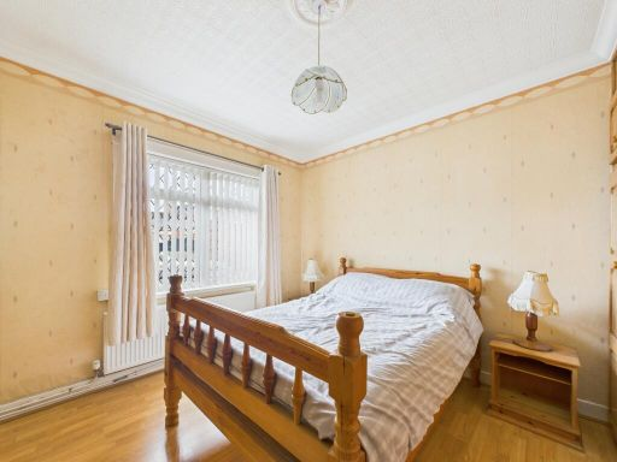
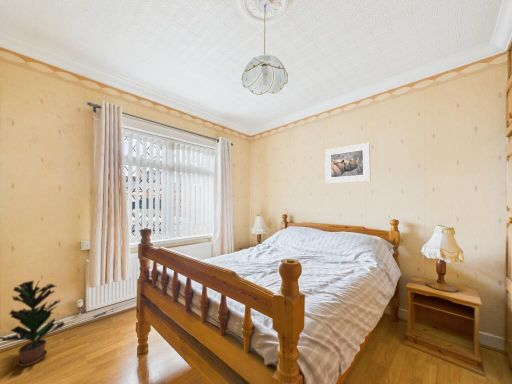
+ potted plant (32, 319)
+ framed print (346, 164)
